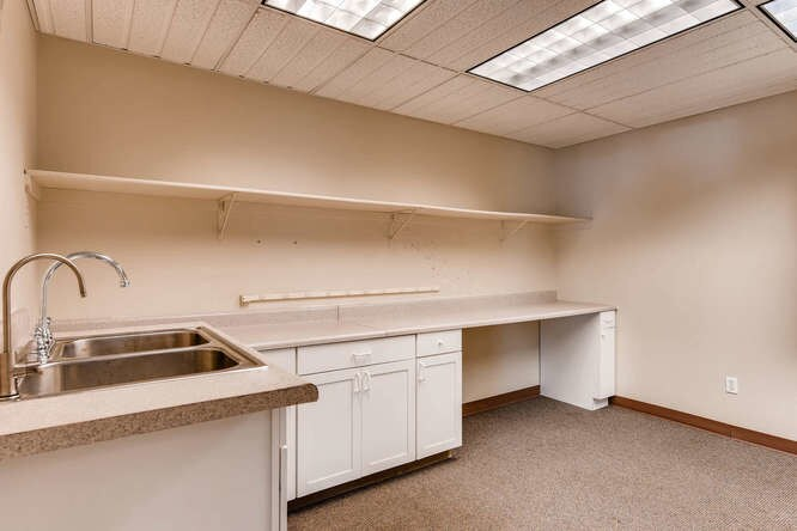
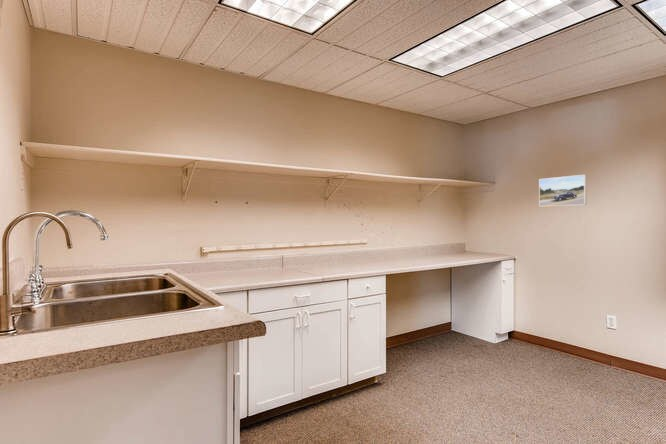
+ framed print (561, 191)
